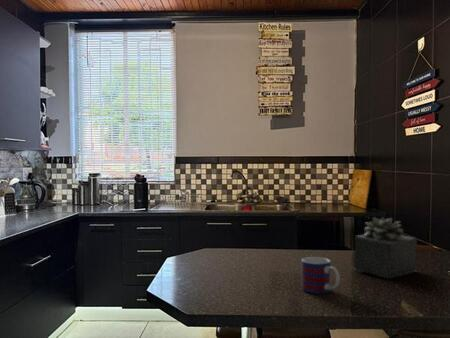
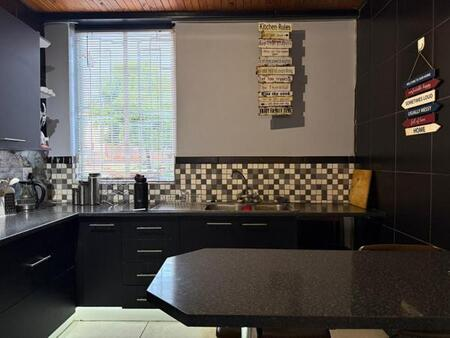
- succulent plant (384, 243)
- mug (321, 276)
